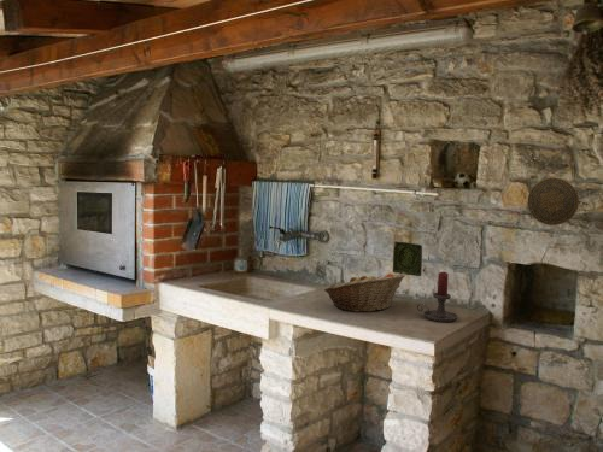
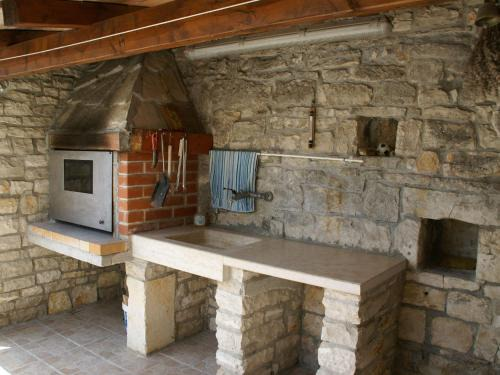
- decorative plate (551, 201)
- ceramic tile (408, 258)
- candle holder (437, 294)
- fruit basket (365, 288)
